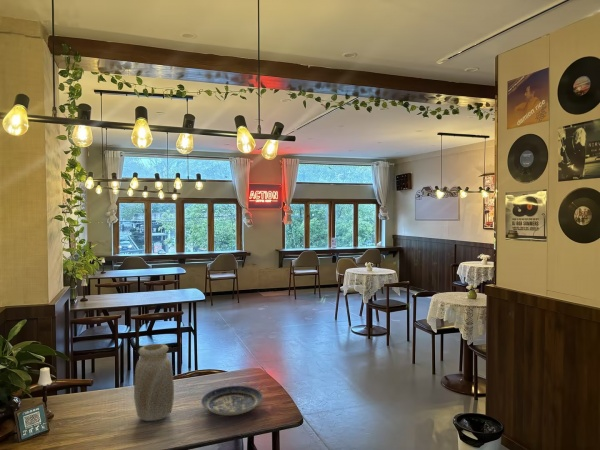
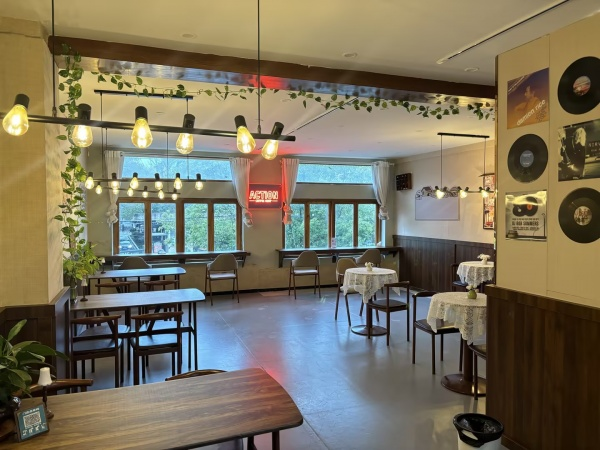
- plate (232, 402)
- vase (154, 381)
